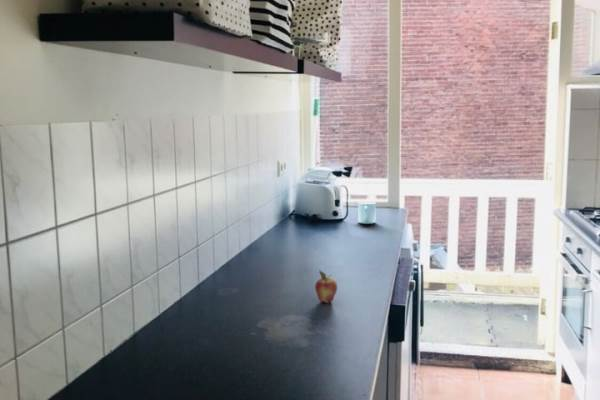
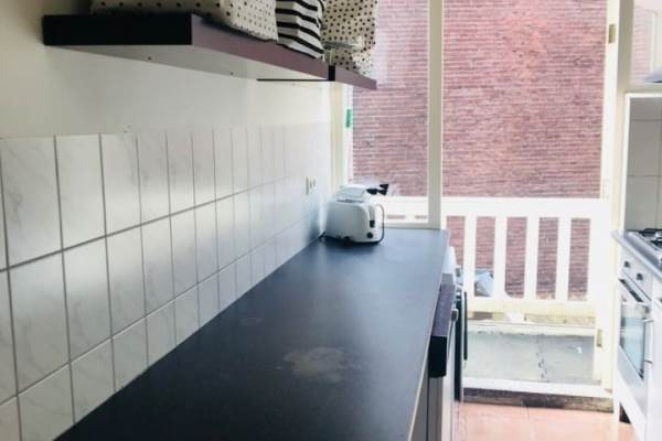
- mug (366, 212)
- fruit (326, 285)
